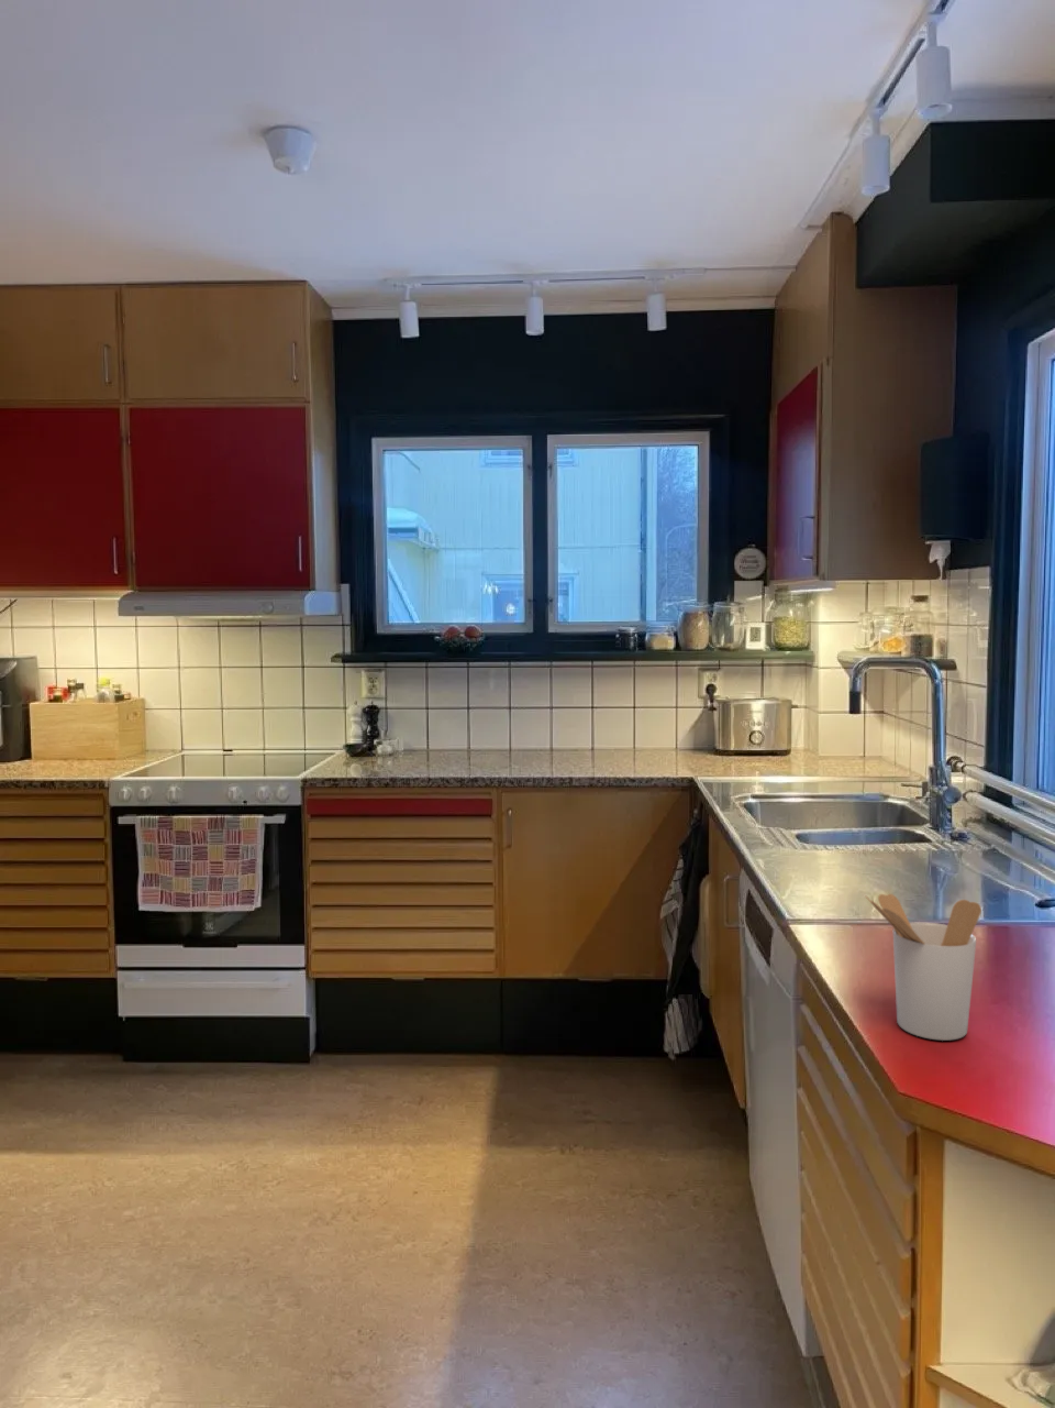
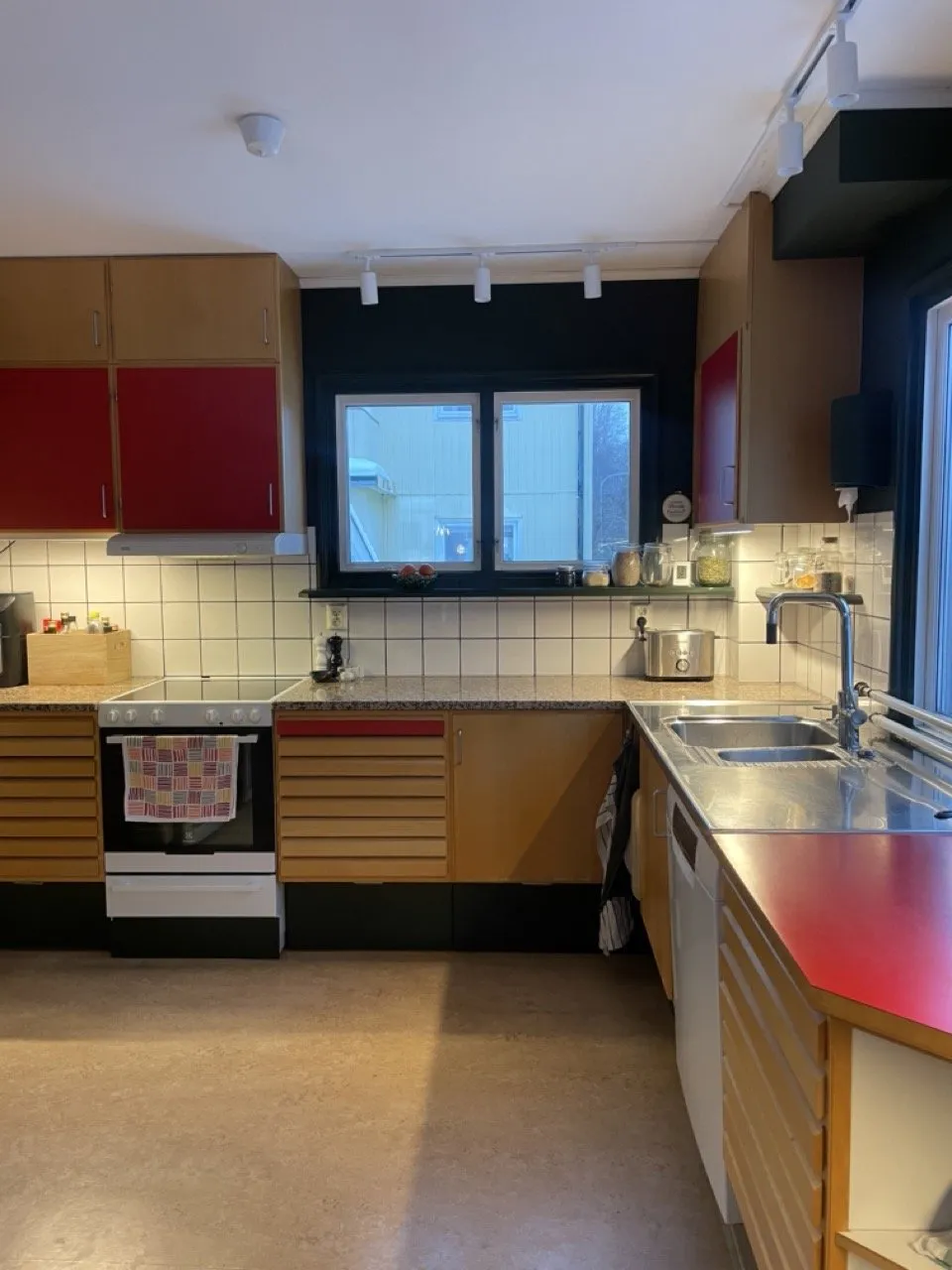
- utensil holder (918, 960)
